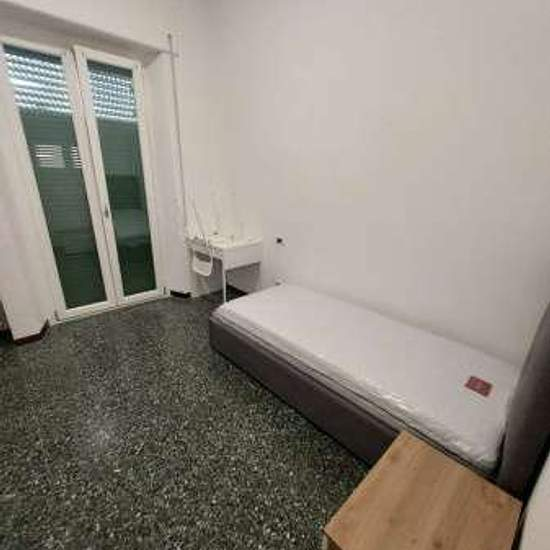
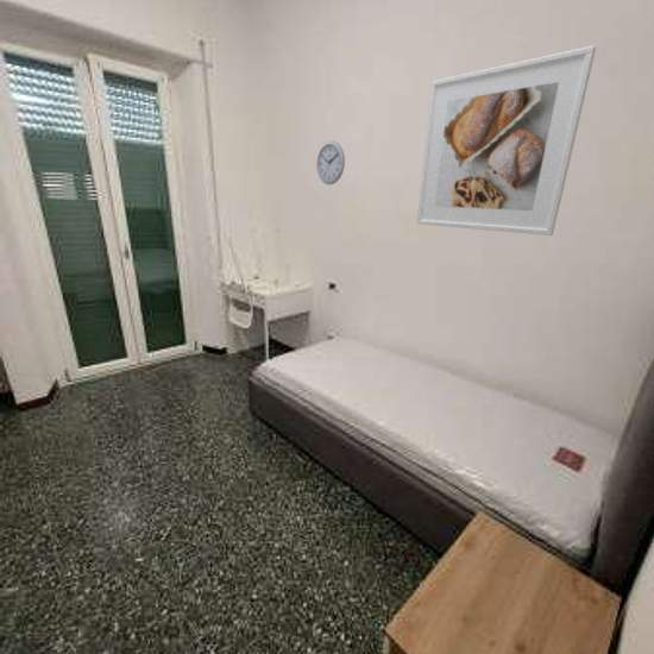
+ wall clock (329, 163)
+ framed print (488, 152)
